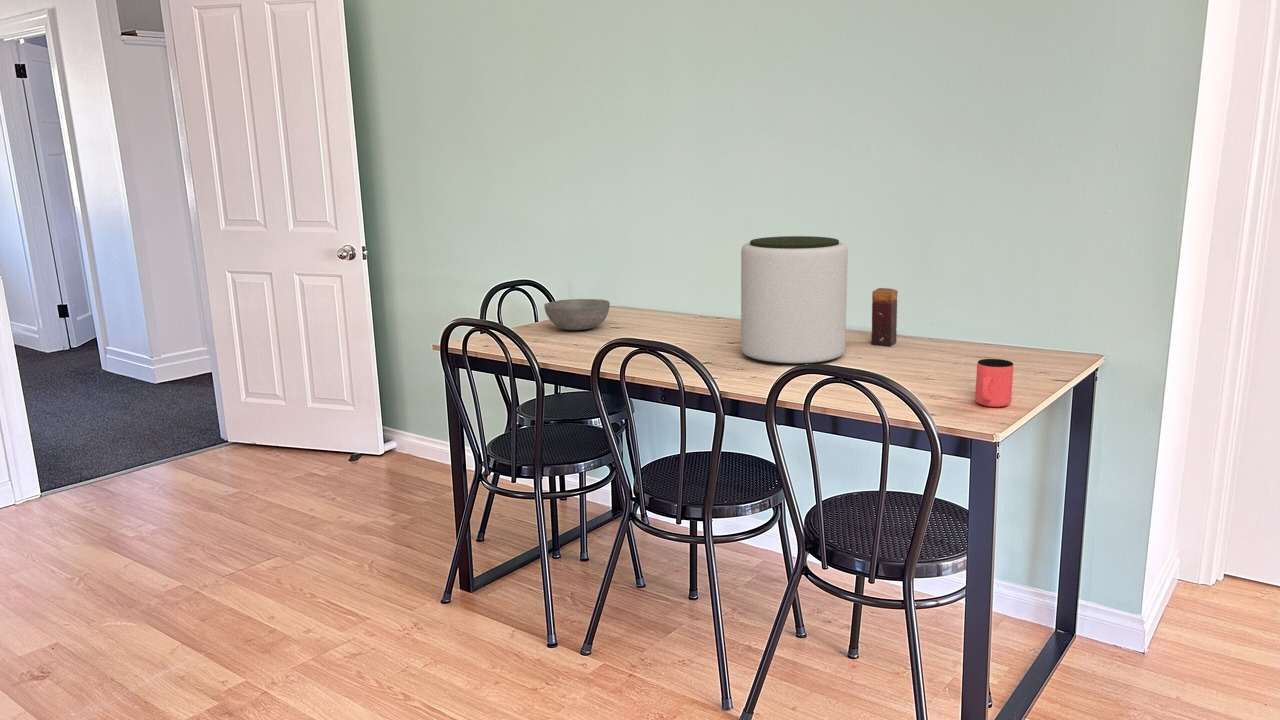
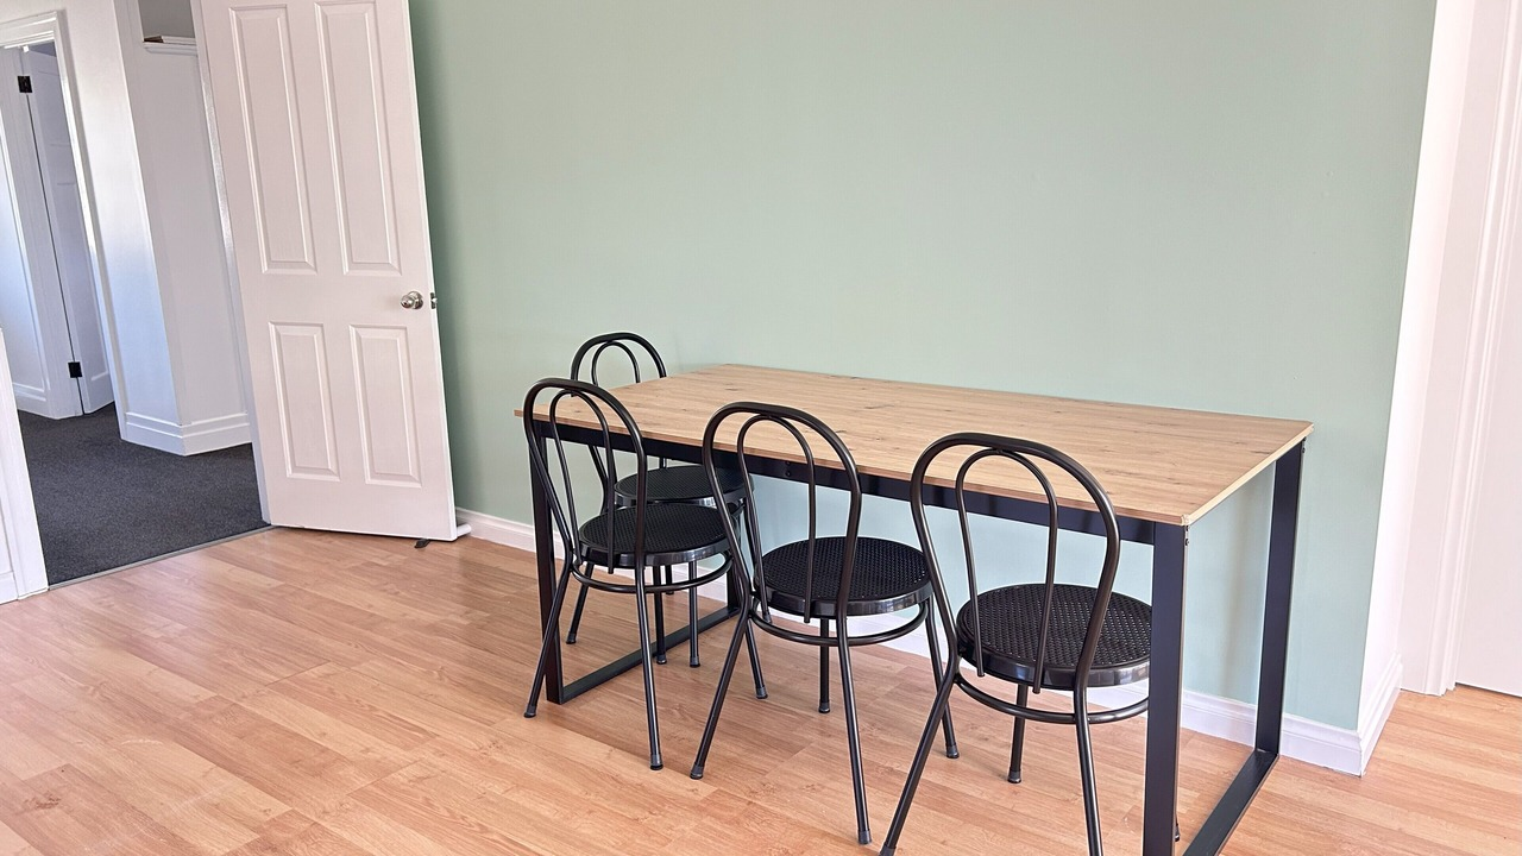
- cup (991, 384)
- candle (884, 316)
- plant pot (793, 298)
- bowl (576, 315)
